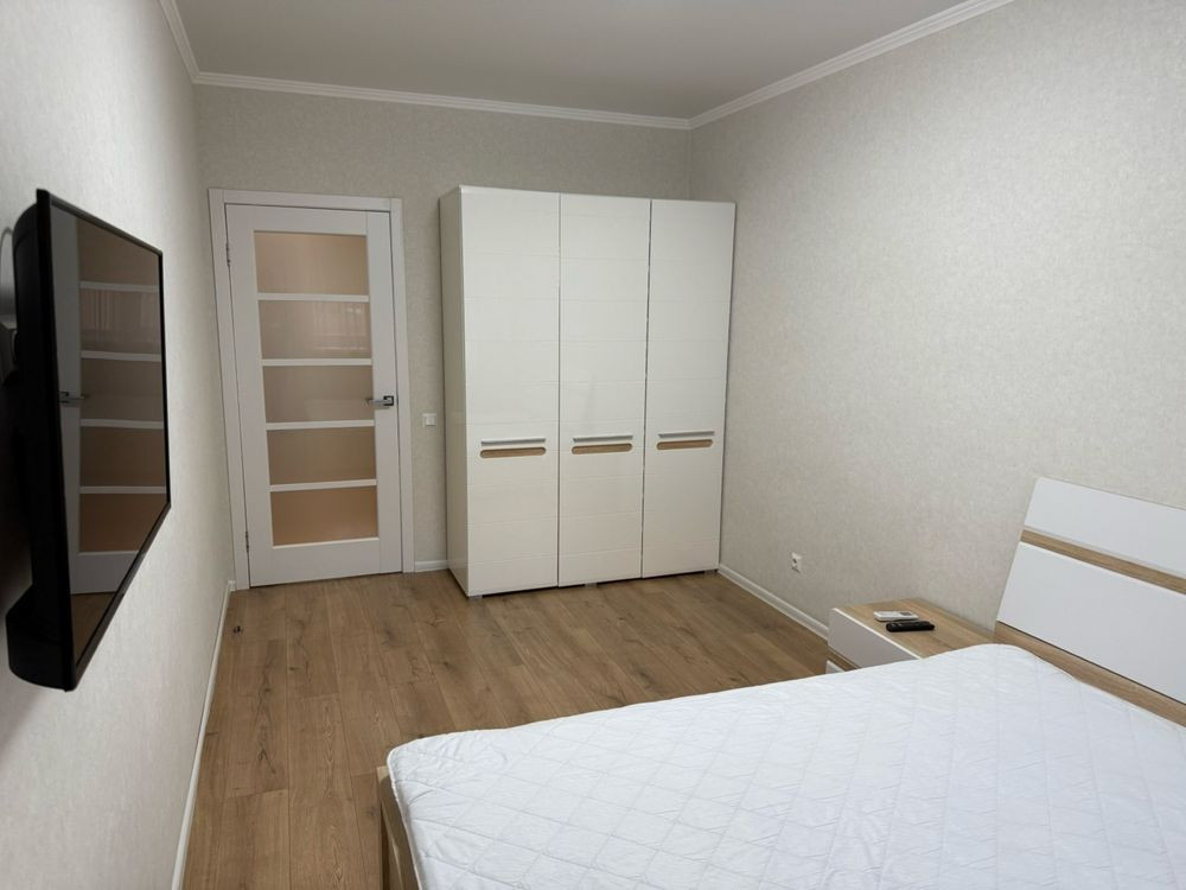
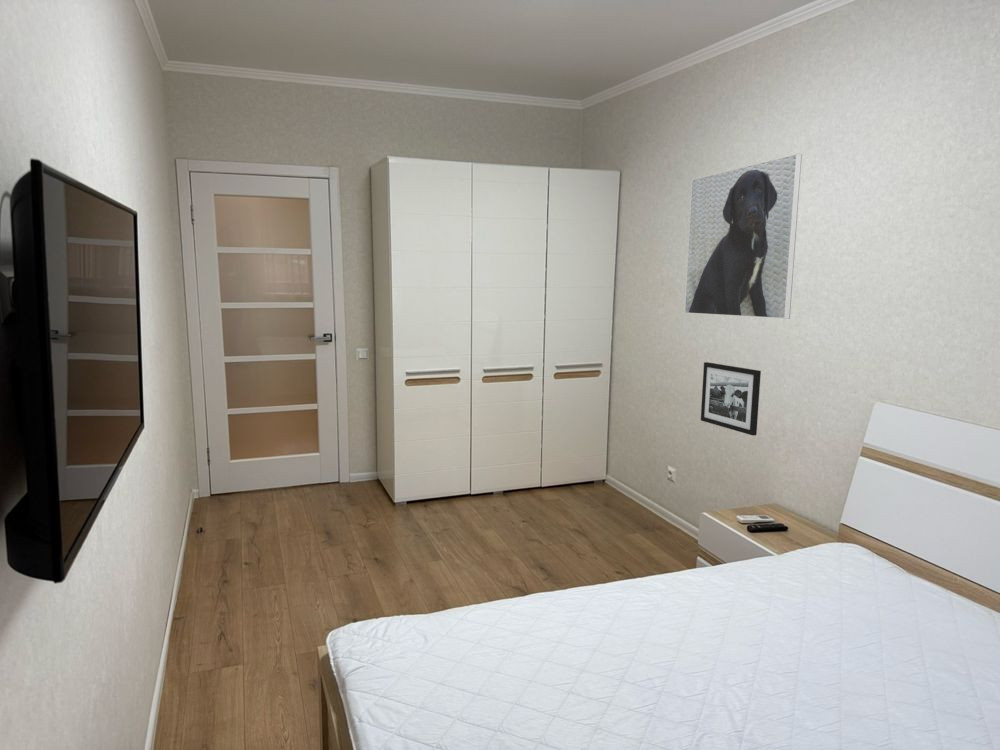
+ picture frame (728, 397)
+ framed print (736, 242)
